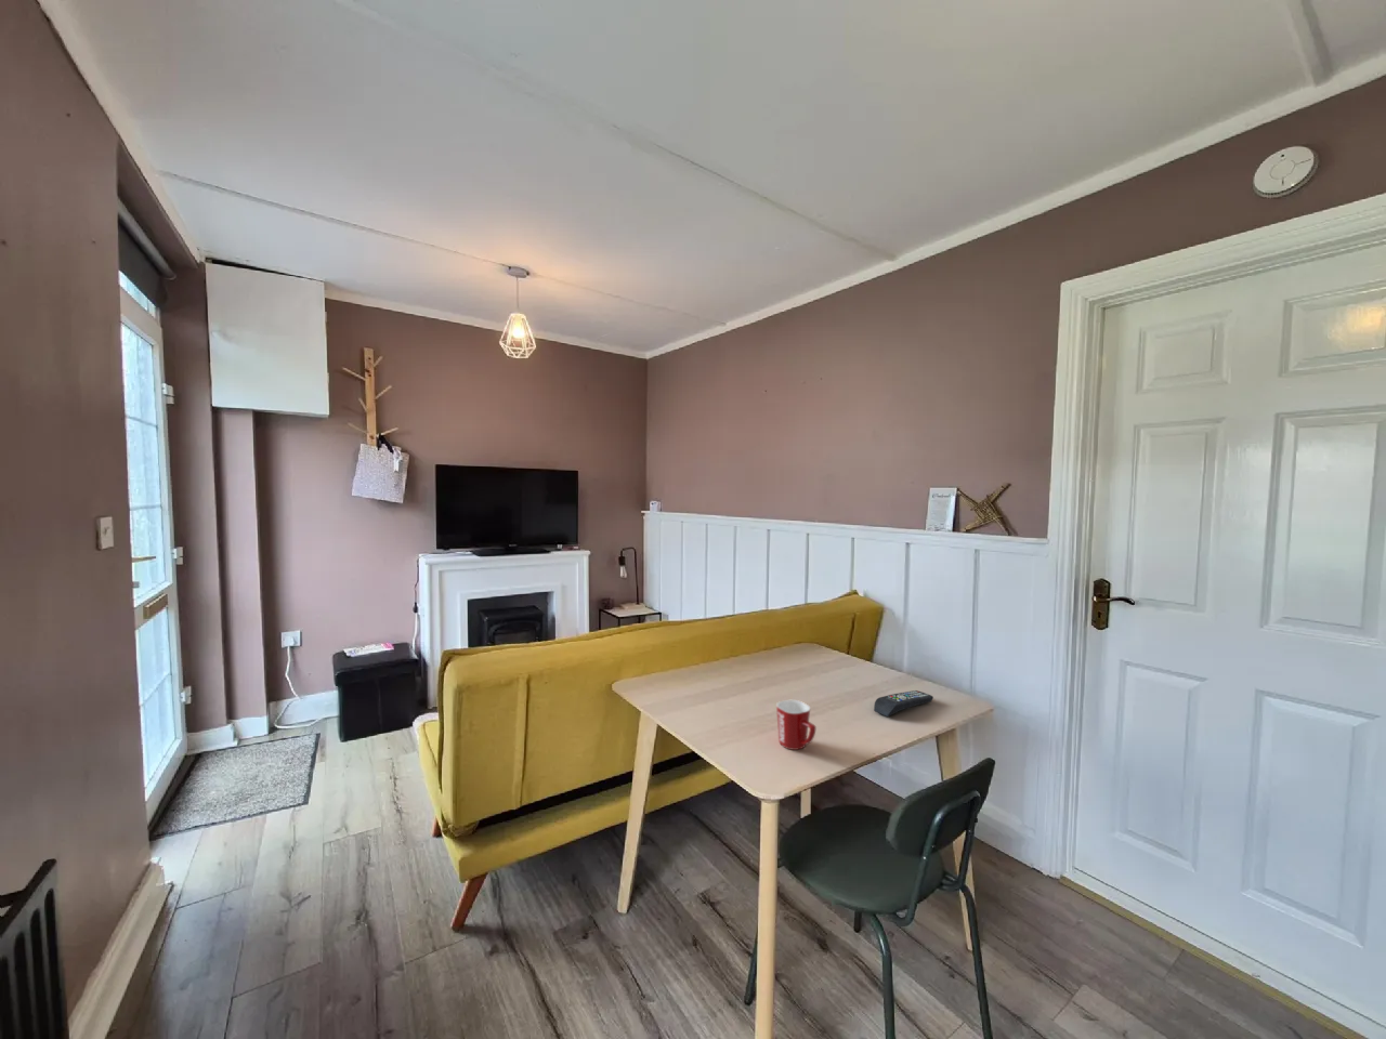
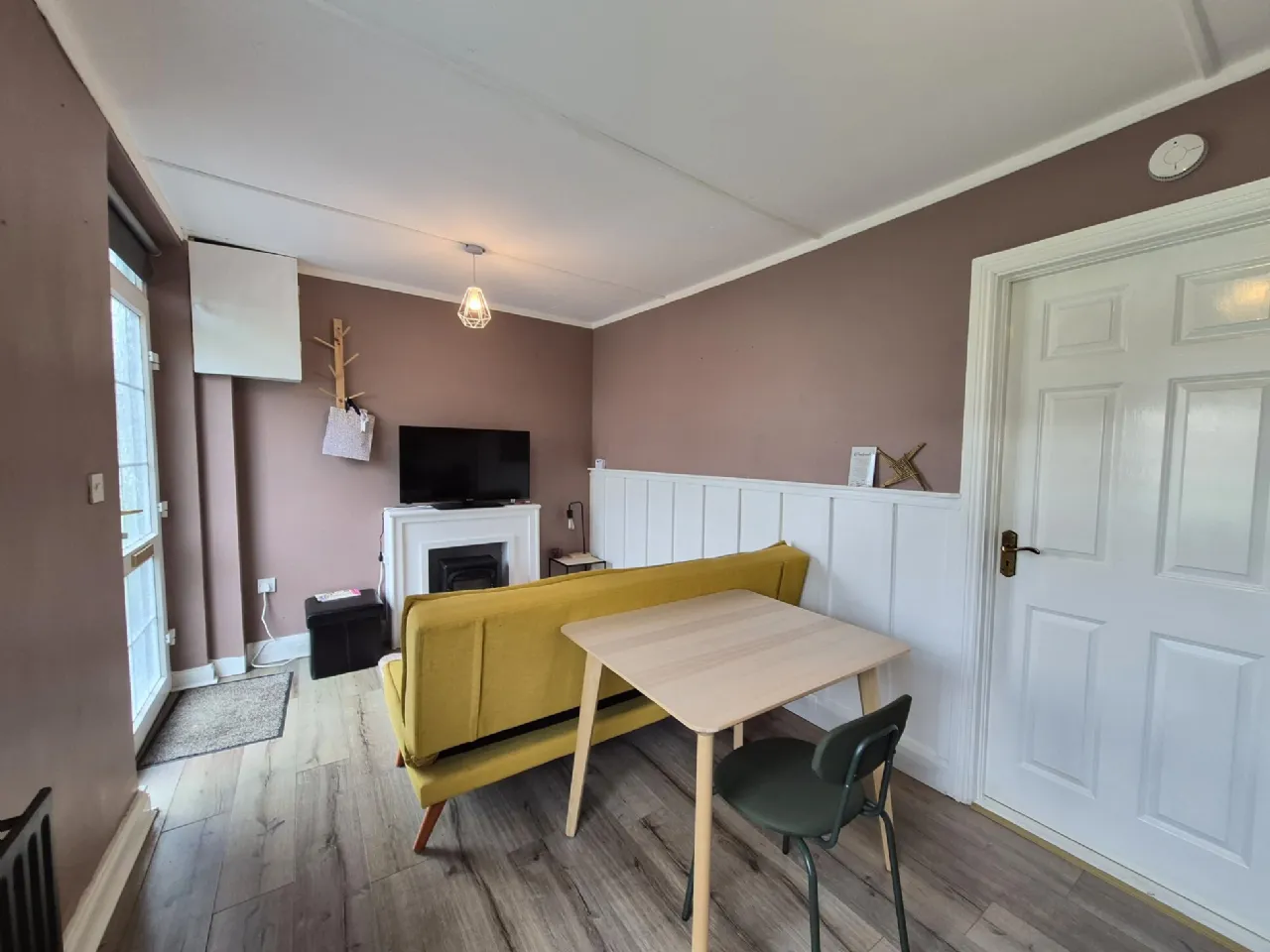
- remote control (903, 701)
- mug (797, 727)
